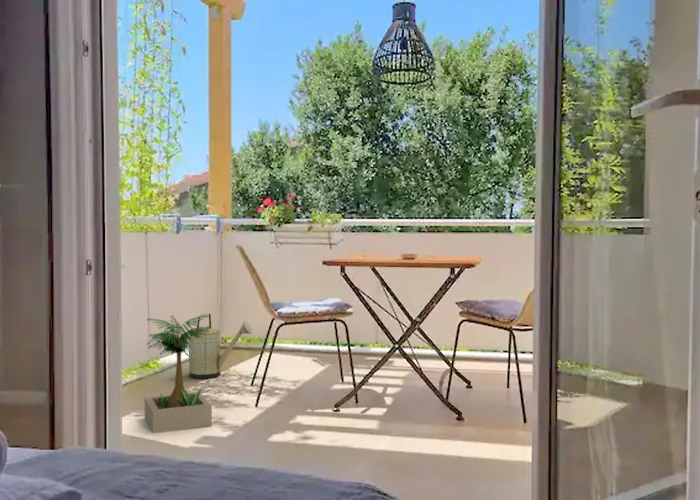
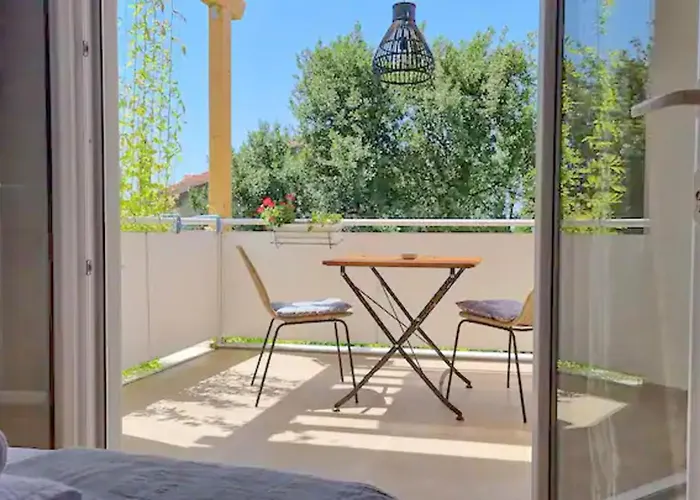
- potted plant (181, 368)
- watering can (217, 345)
